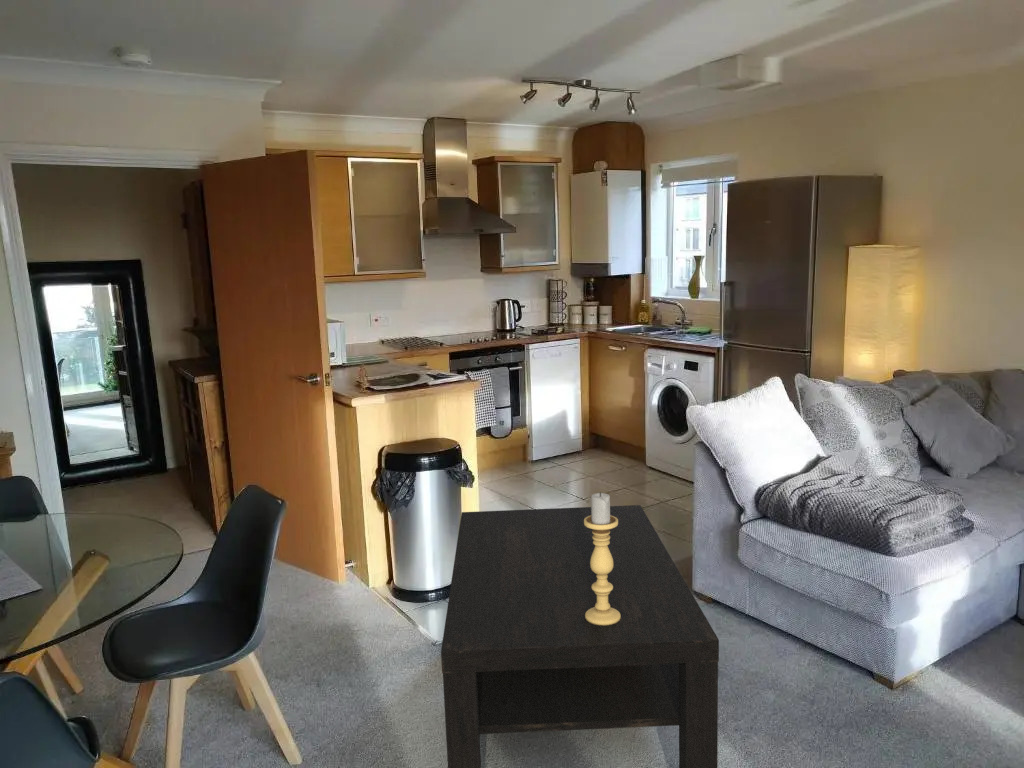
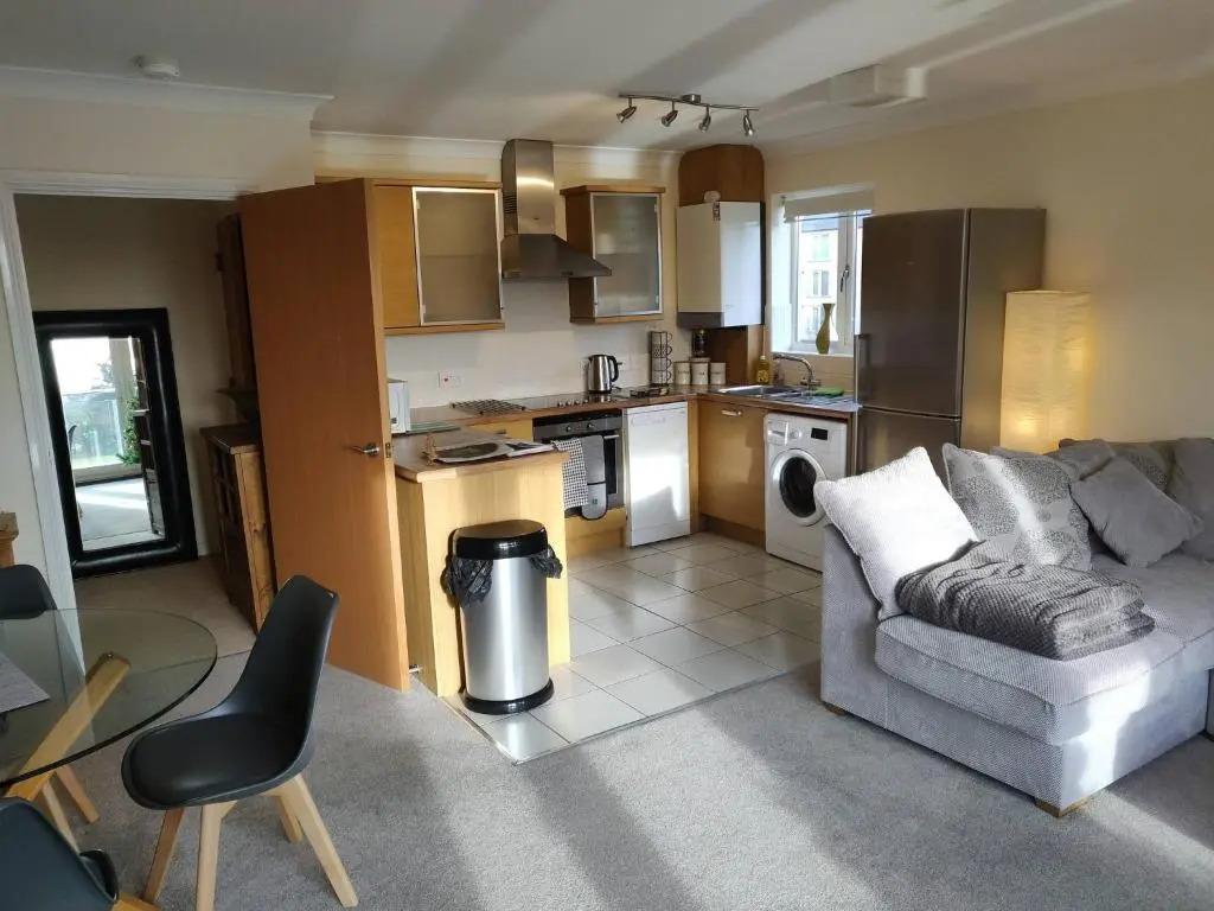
- coffee table (564, 635)
- candle holder (601, 554)
